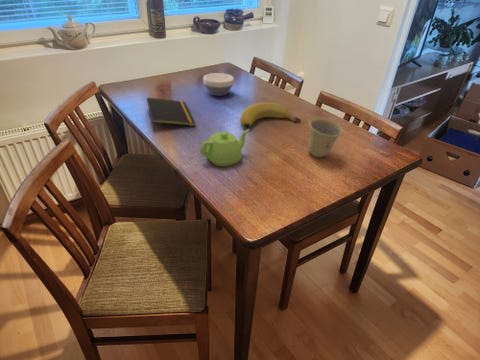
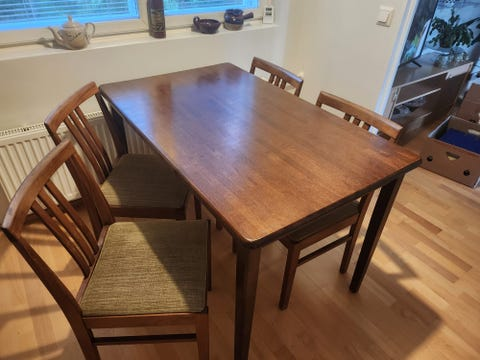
- cup (323, 140)
- banana (269, 116)
- teapot (225, 145)
- notepad (170, 111)
- bowl (218, 85)
